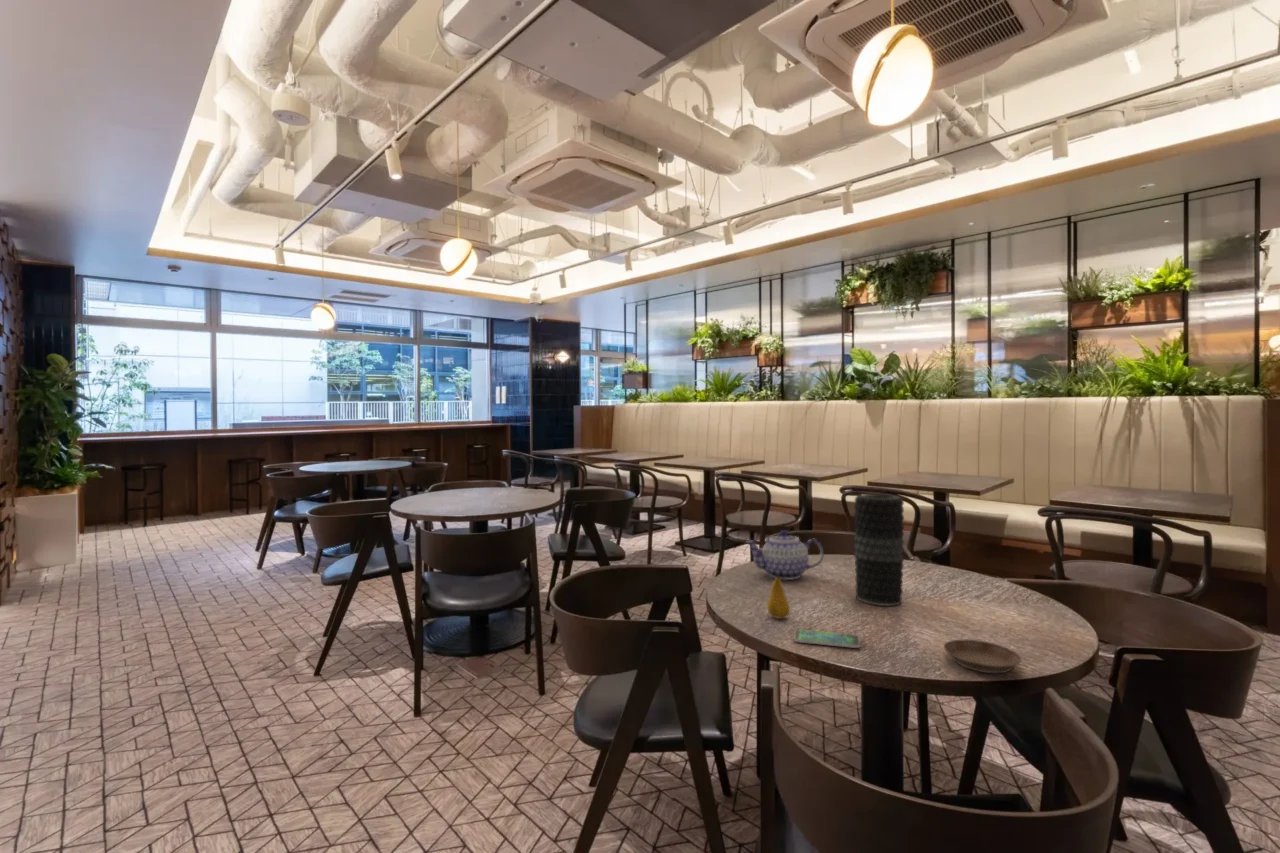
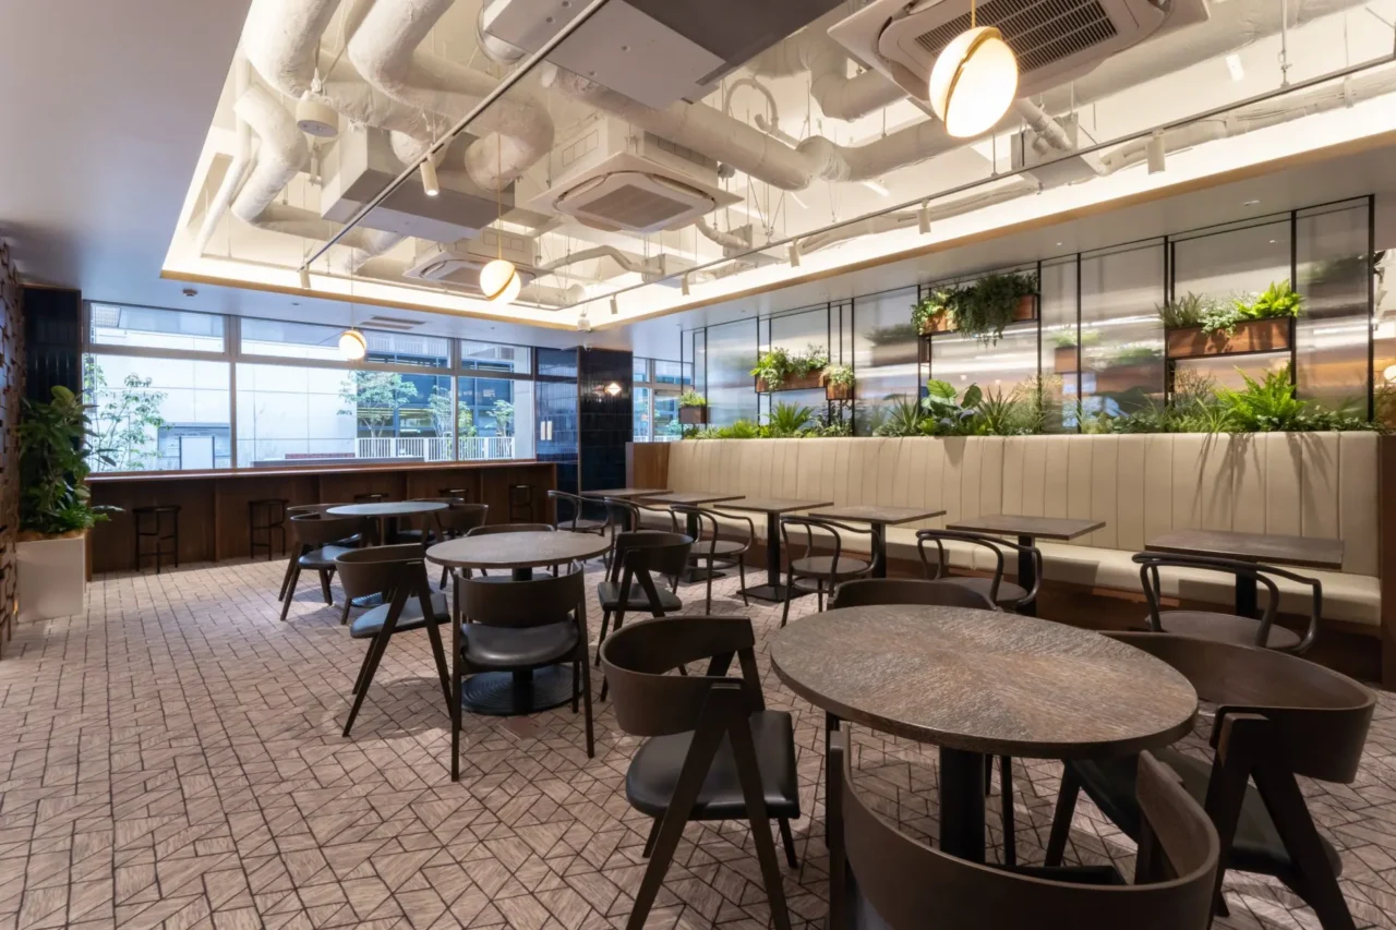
- vase (878, 547)
- saucer (981, 657)
- fruit (778, 594)
- smartphone (826, 638)
- teapot (784, 552)
